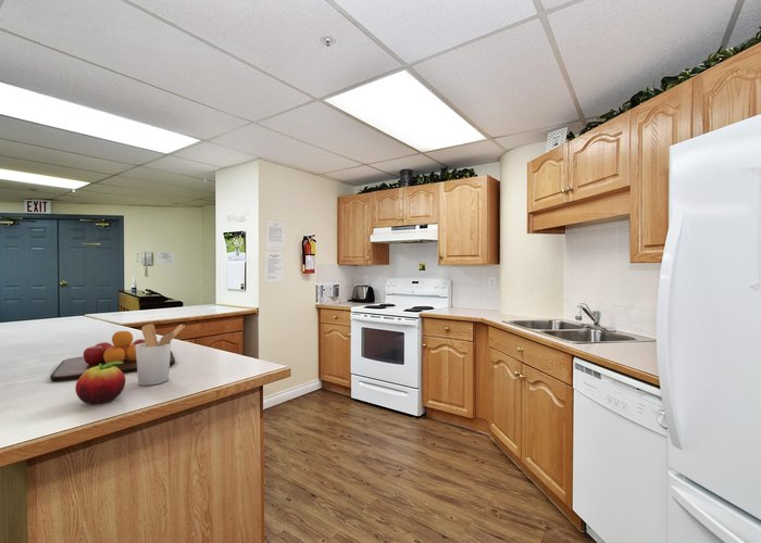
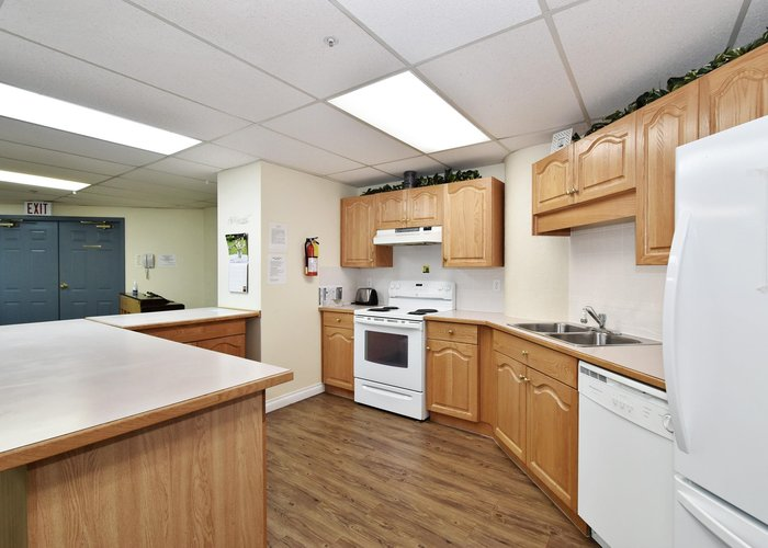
- chopping board (118, 346)
- fruit (101, 382)
- utensil holder (162, 352)
